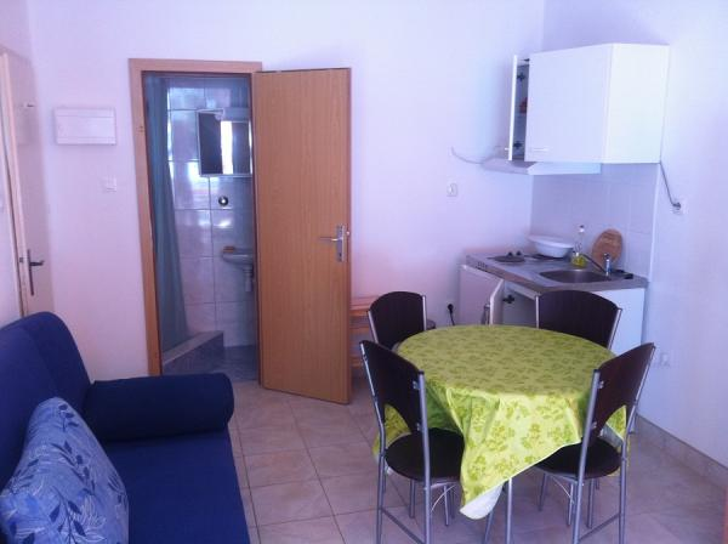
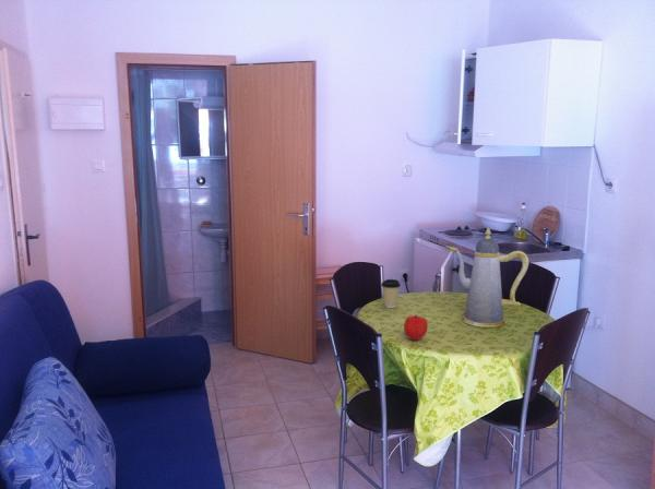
+ fruit (415, 326)
+ coffee pot (485, 274)
+ coffee cup (390, 294)
